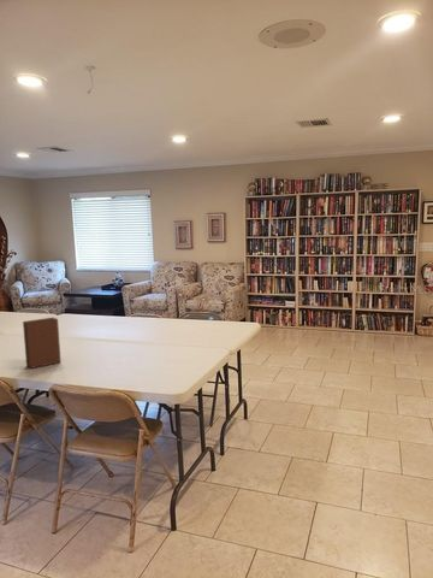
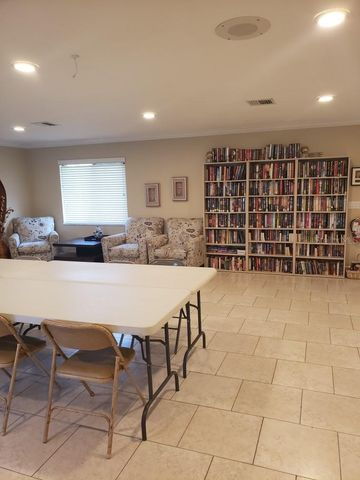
- book (42, 342)
